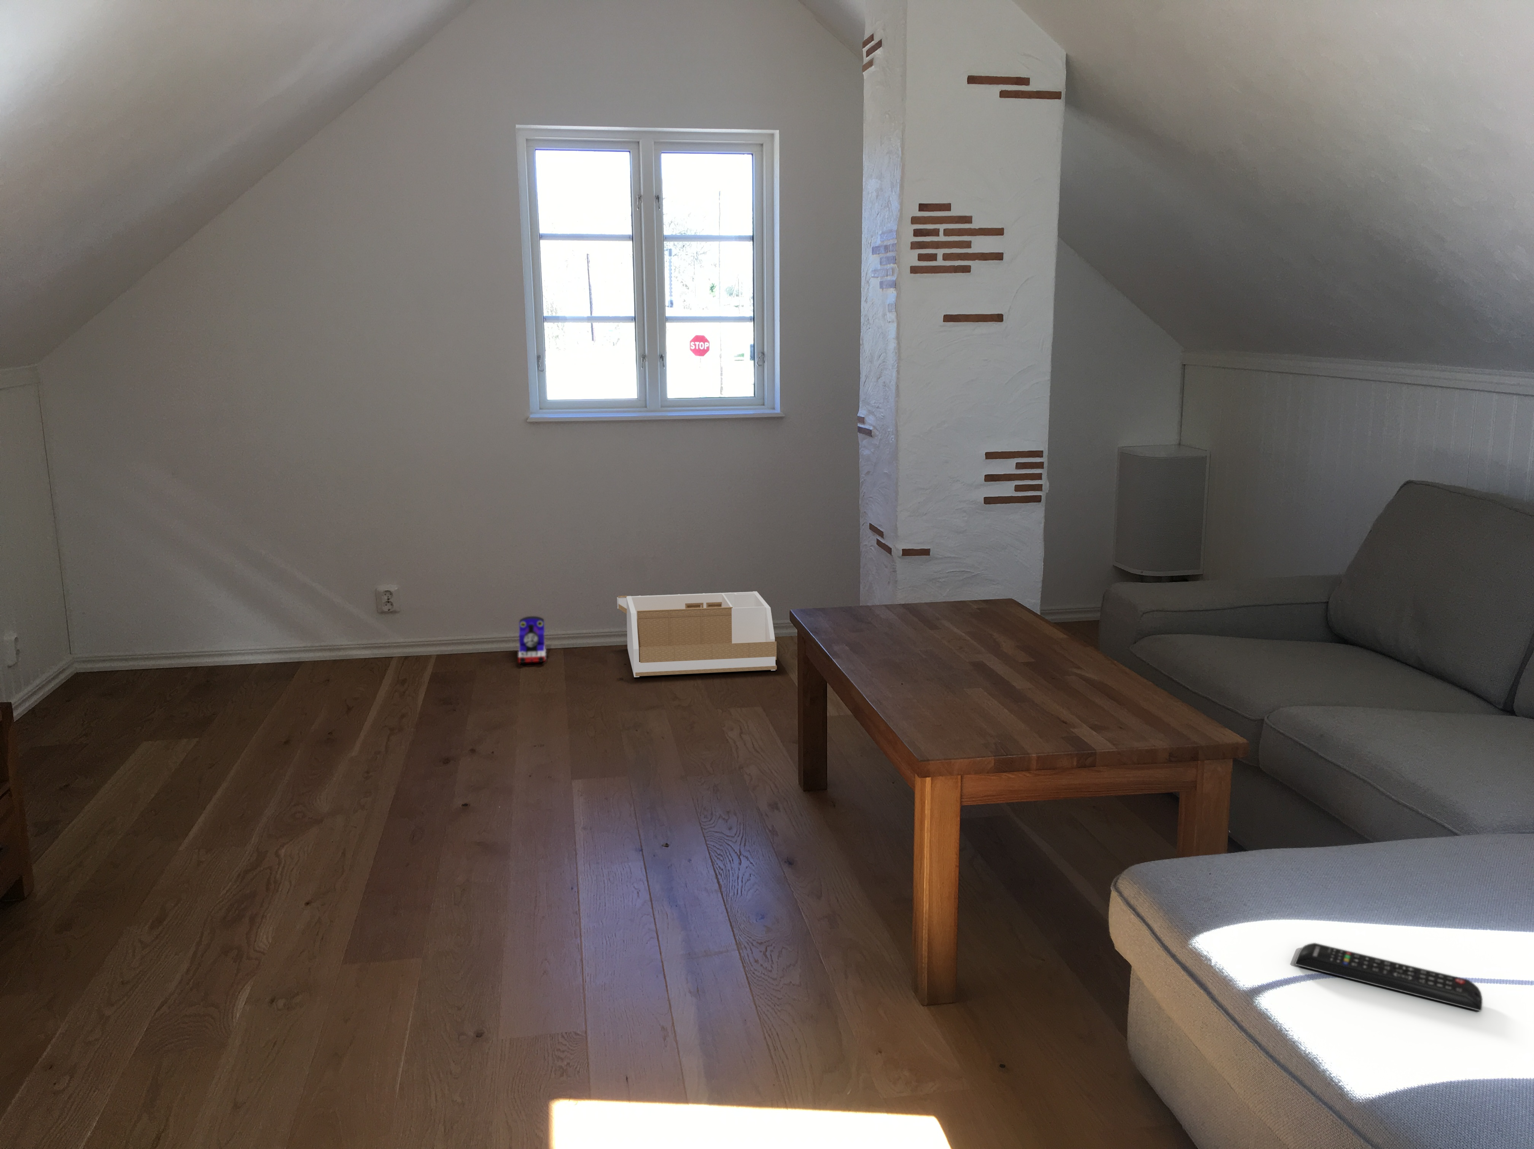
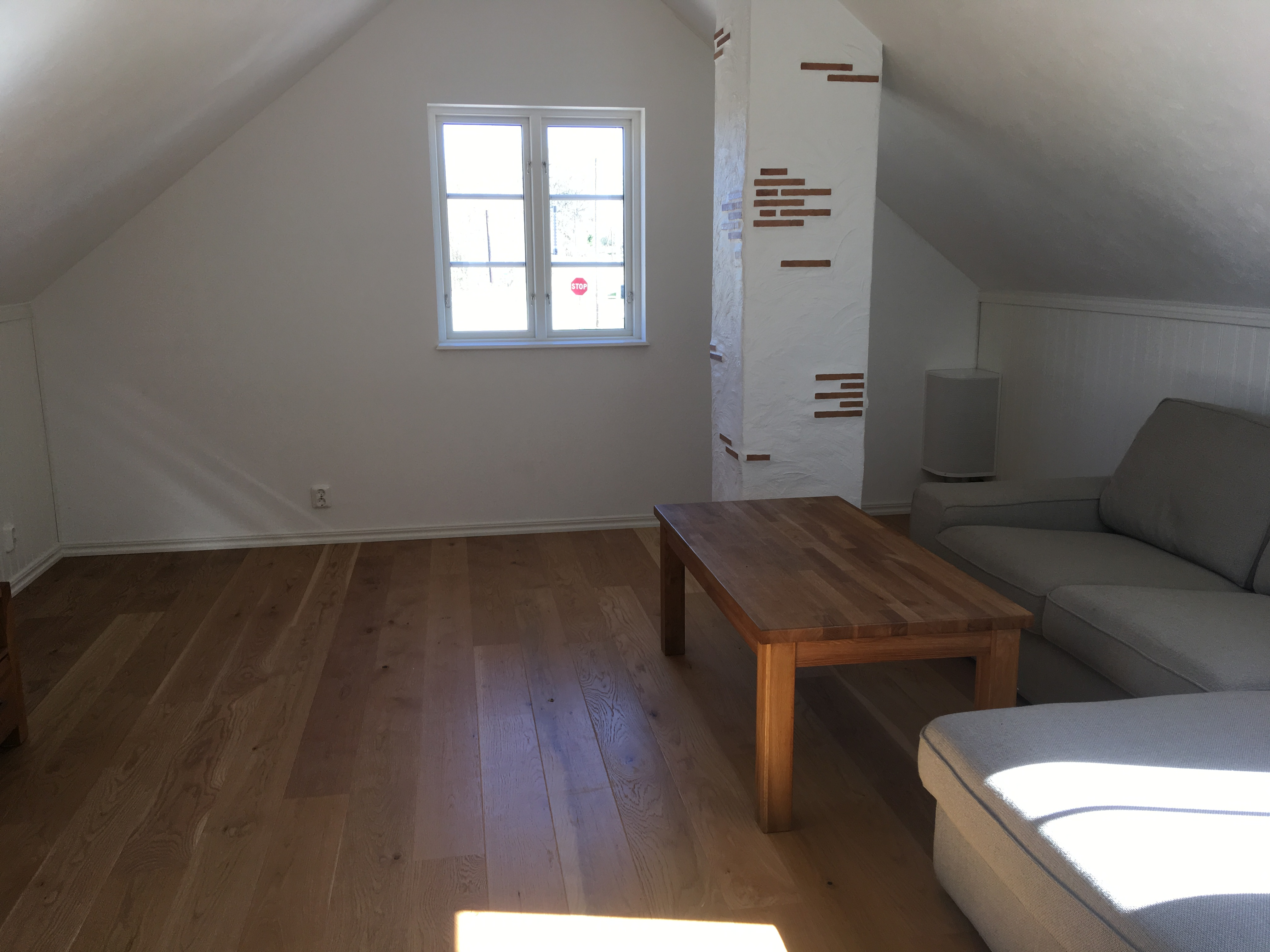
- toy train (531, 640)
- remote control (1385, 975)
- storage bin (695, 632)
